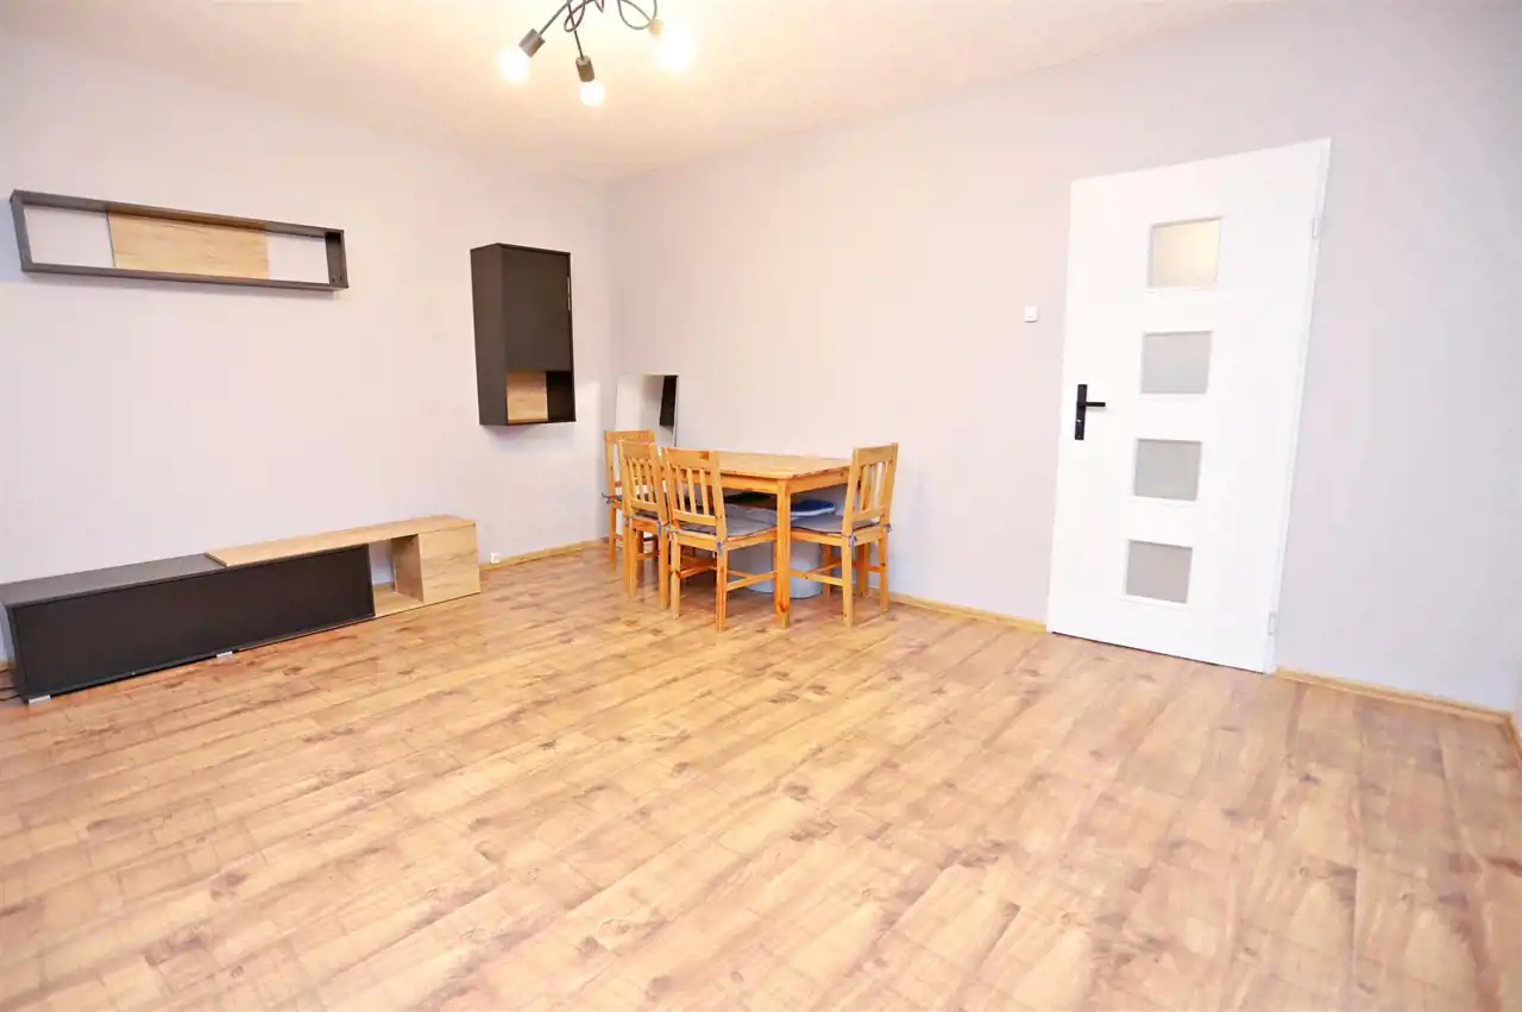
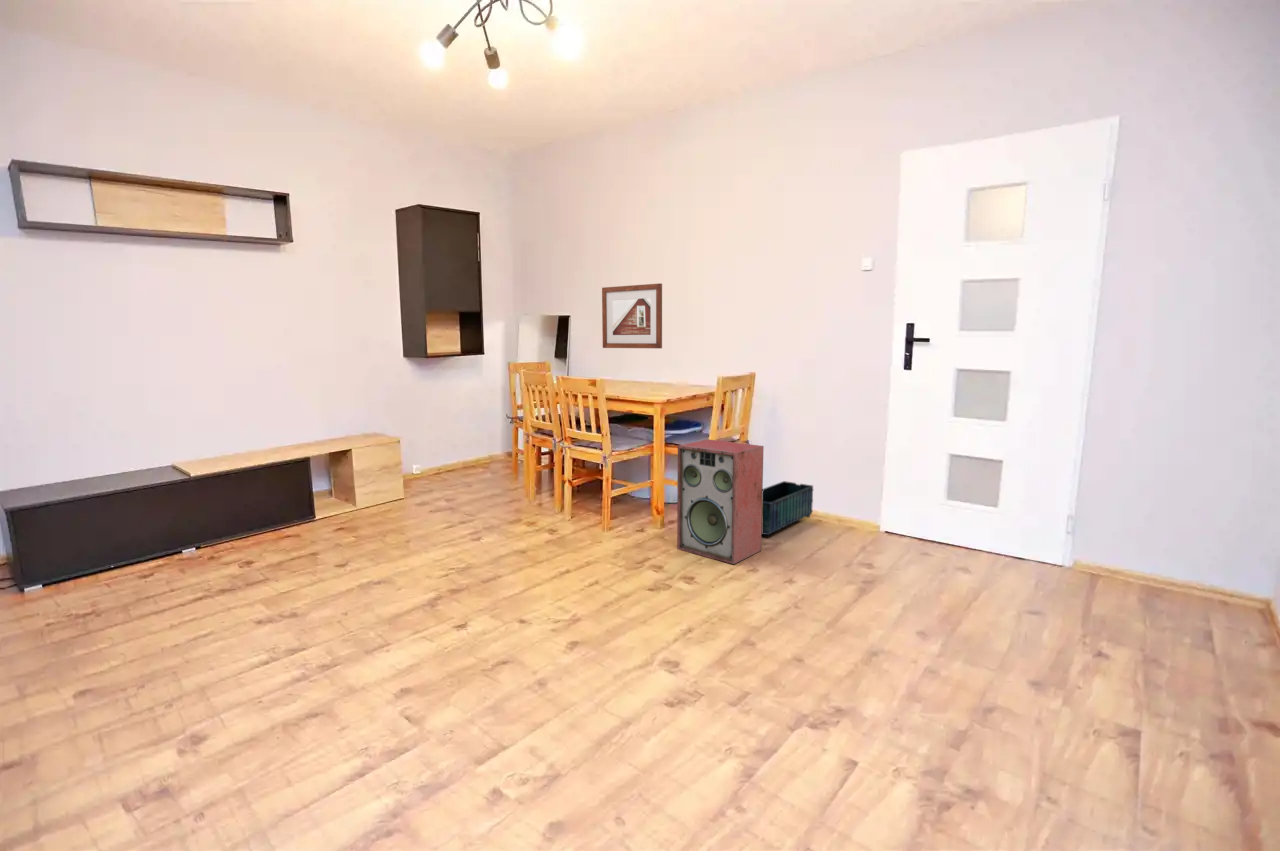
+ picture frame (631, 317)
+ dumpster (776, 508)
+ speaker (720, 498)
